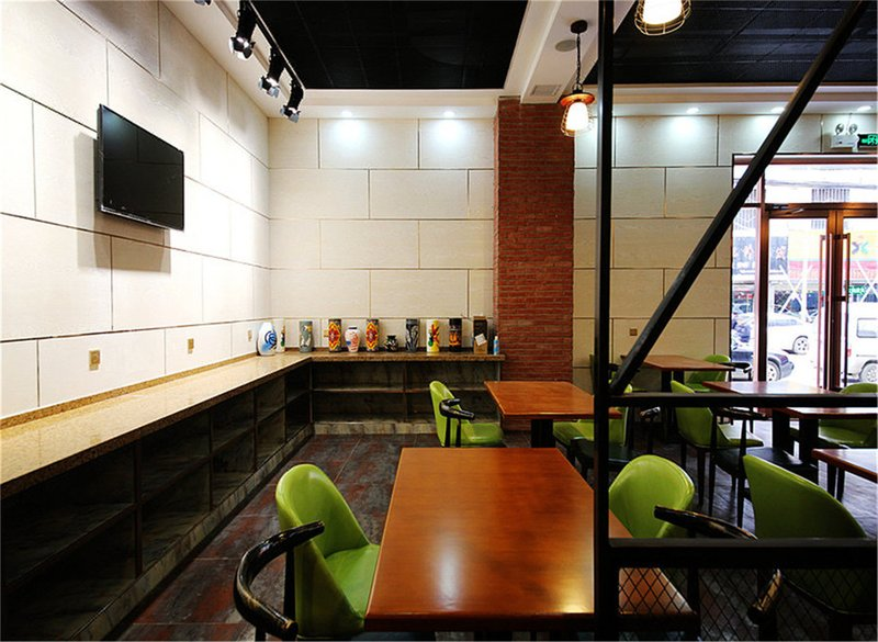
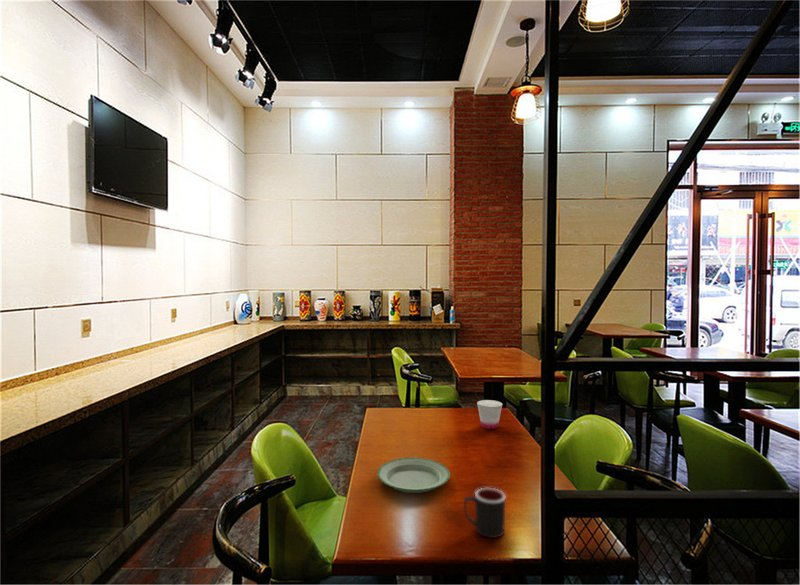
+ cup (489, 415)
+ plate (413, 476)
+ mug (484, 512)
